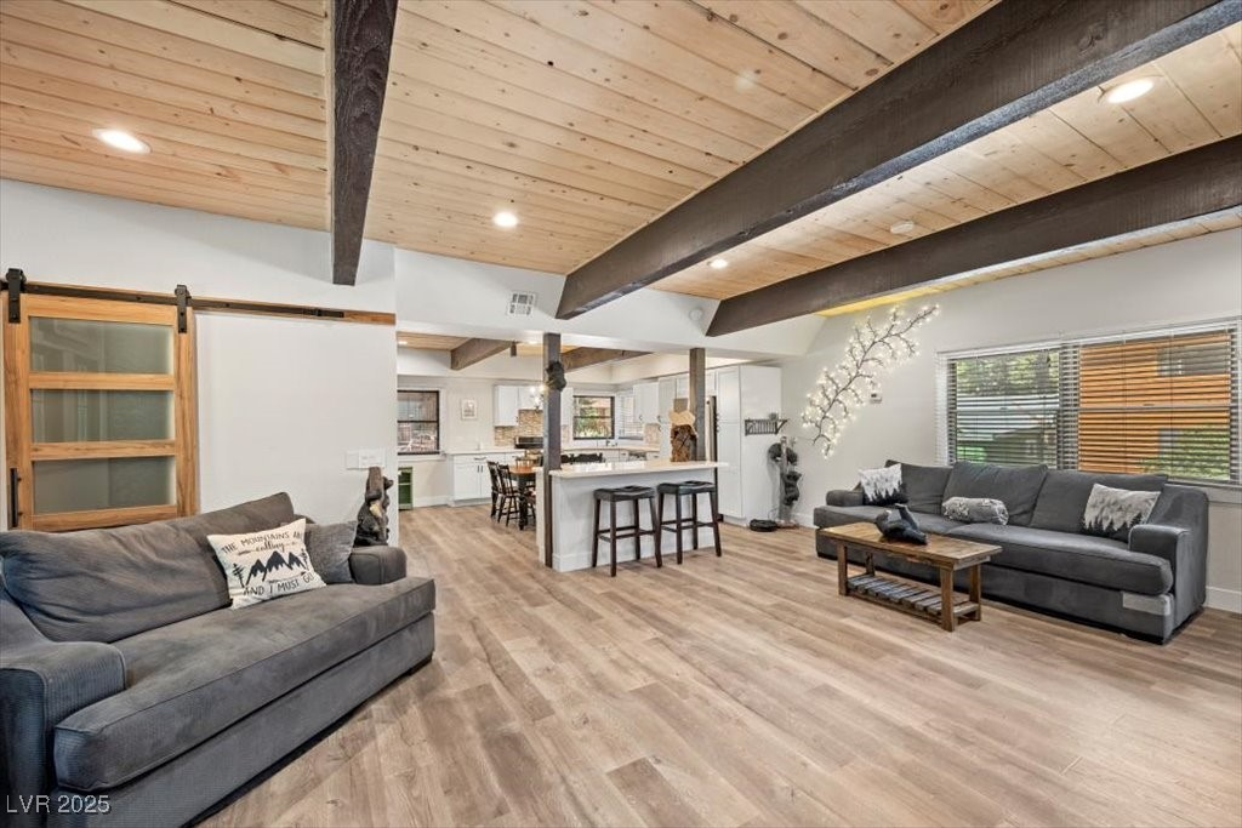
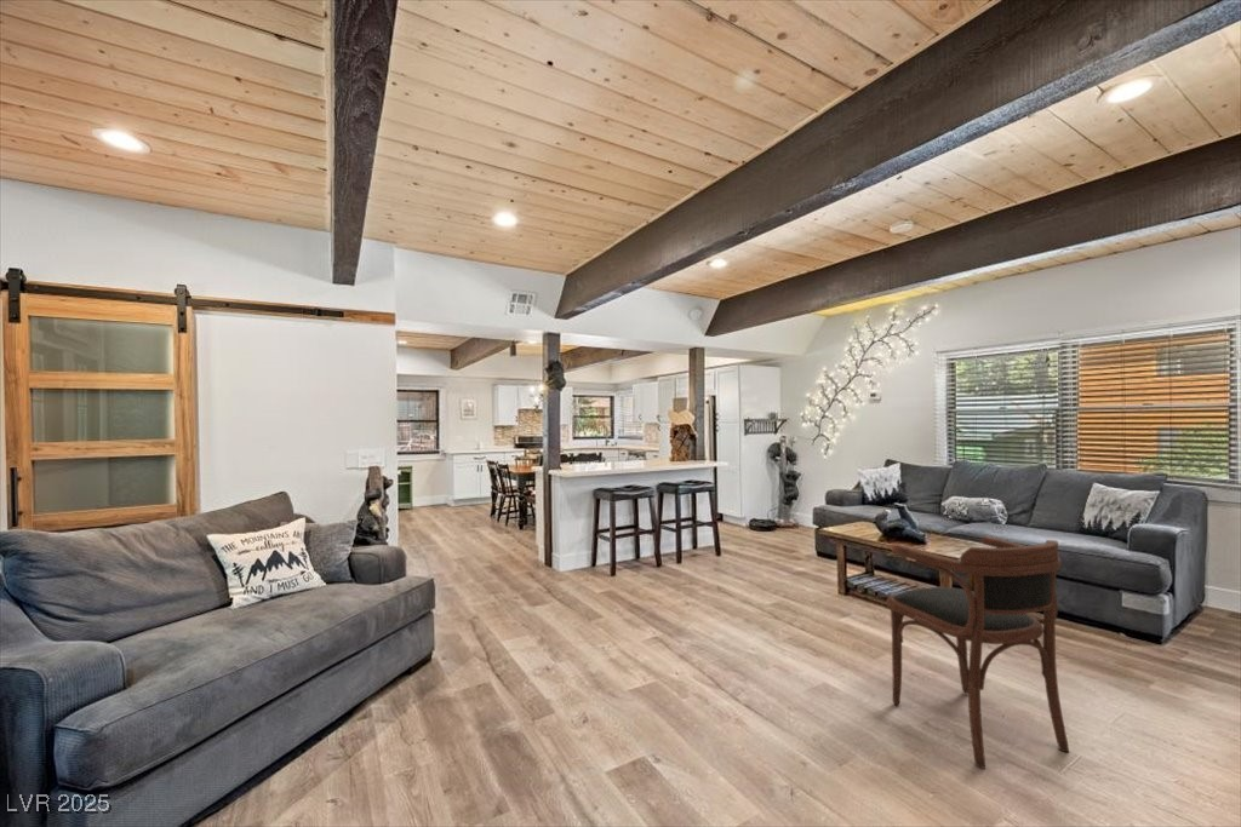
+ armchair (968, 627)
